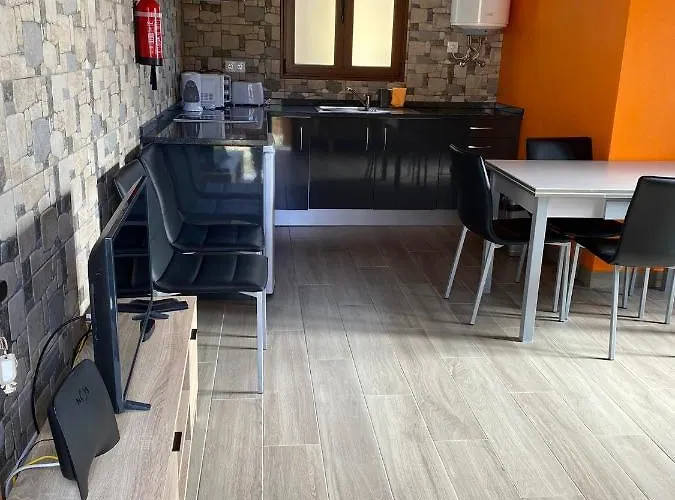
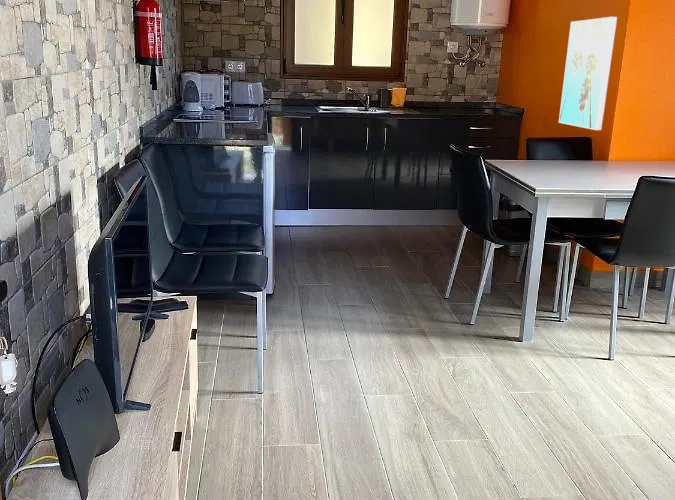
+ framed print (585, 74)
